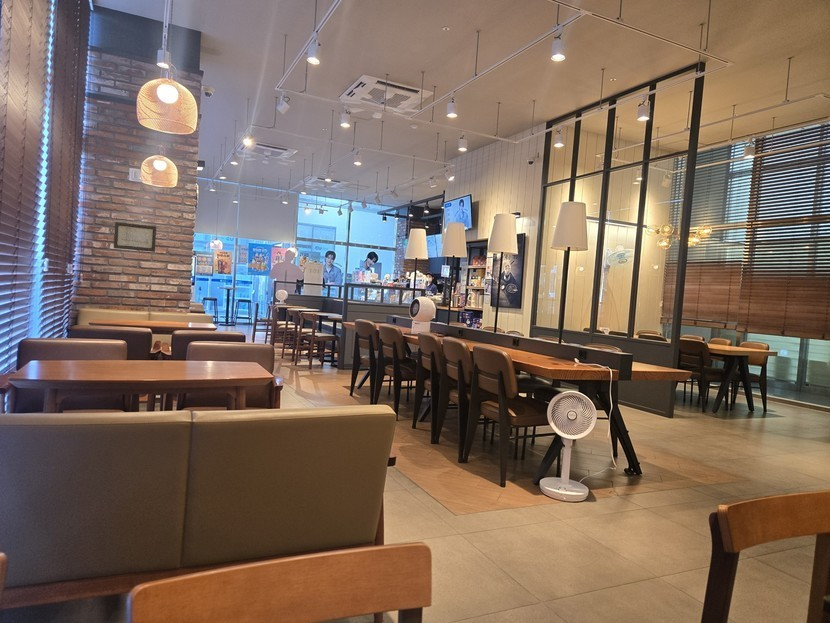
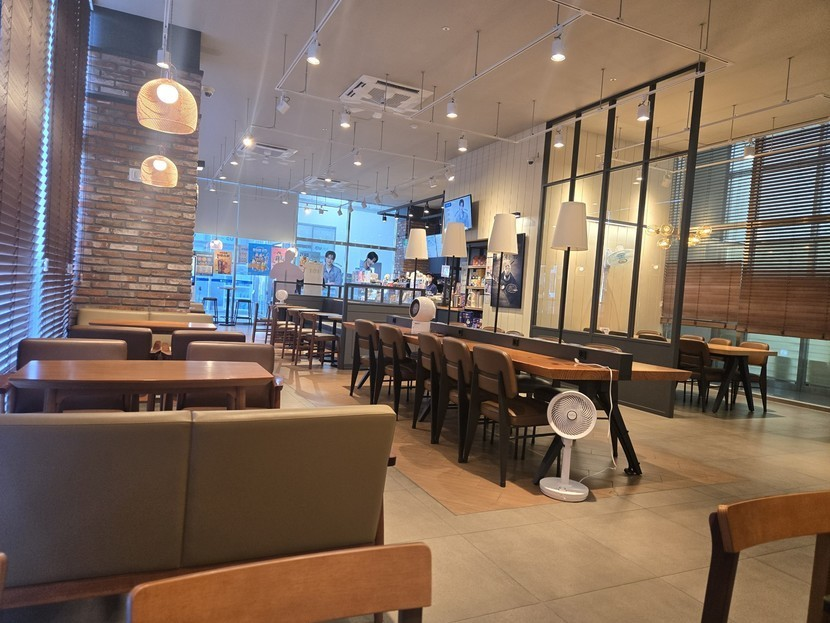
- wall art (135, 237)
